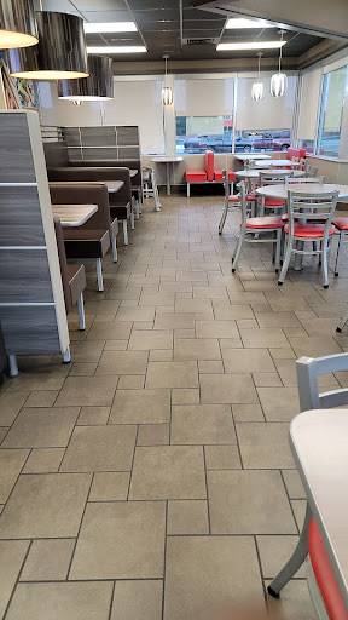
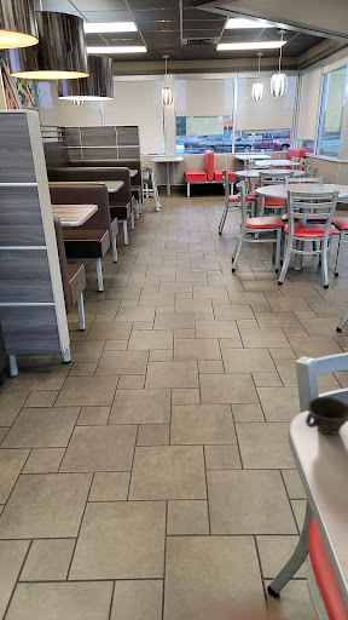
+ cup (325, 418)
